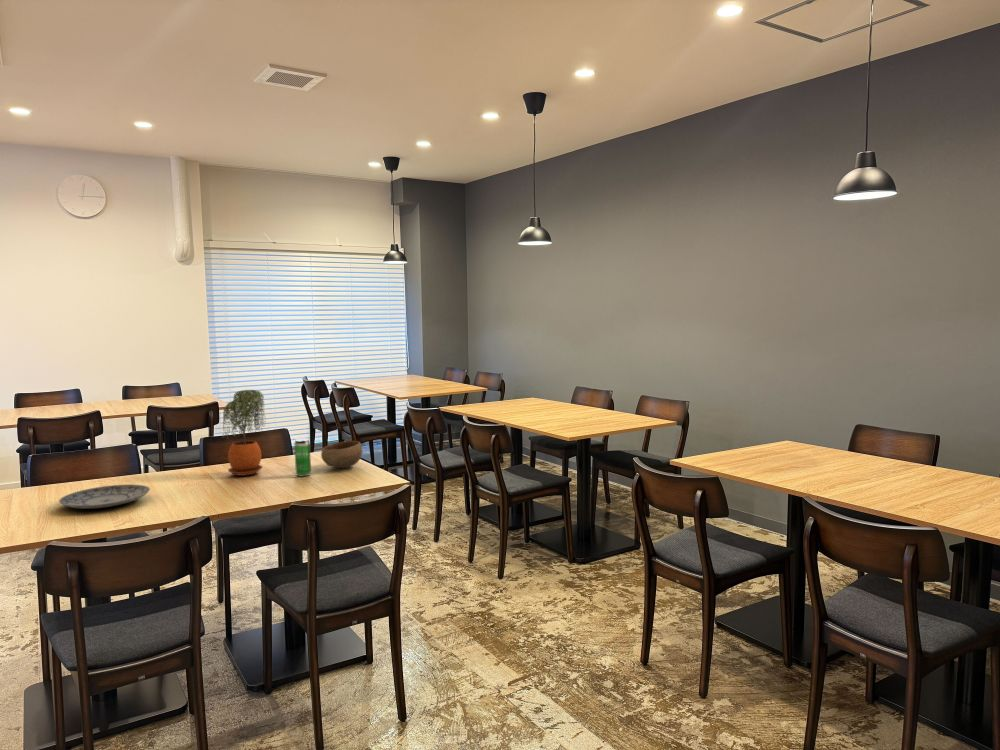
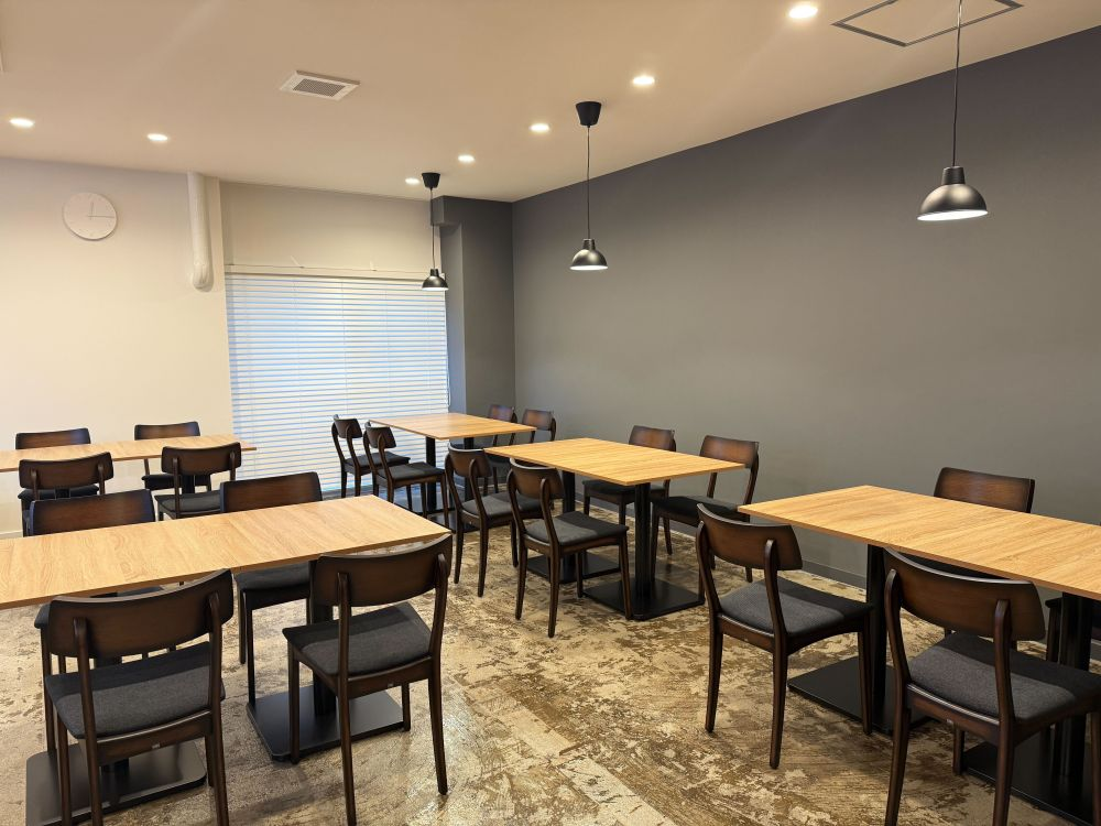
- plate (106, 498)
- beverage can (302, 457)
- bowl (342, 455)
- potted plant (244, 431)
